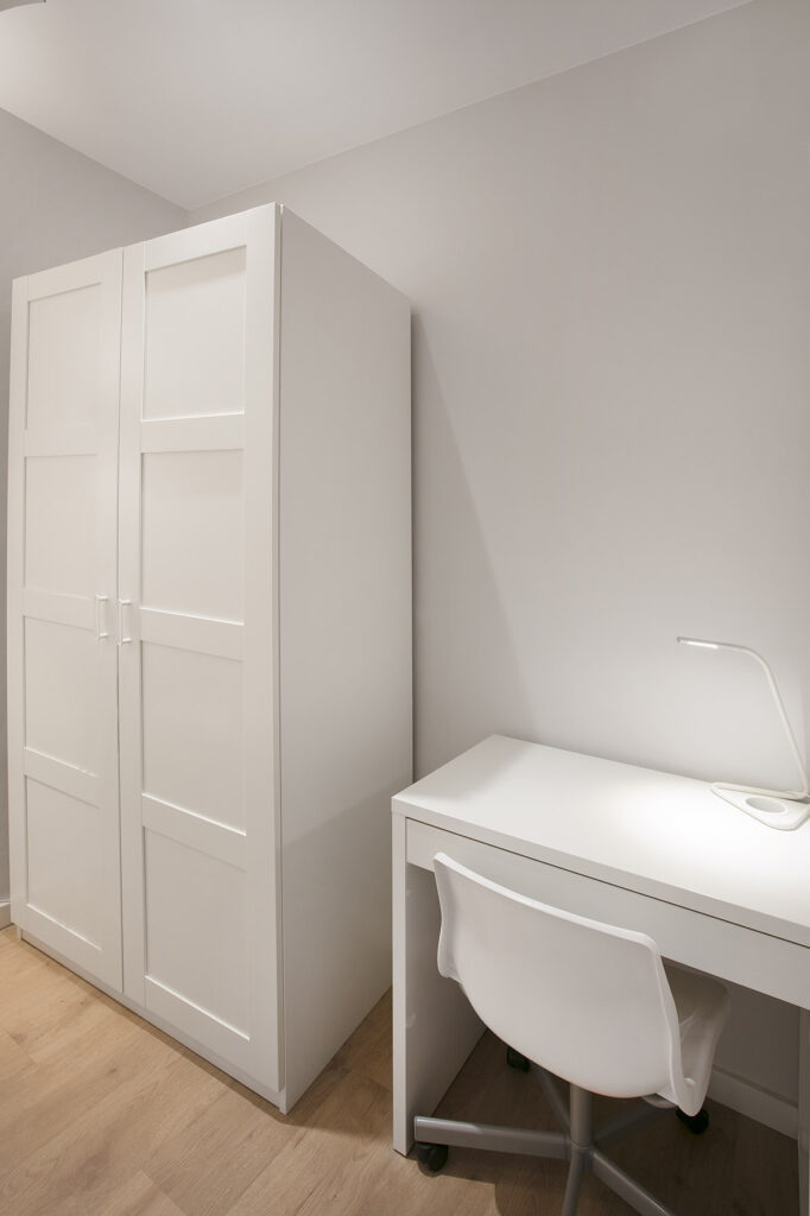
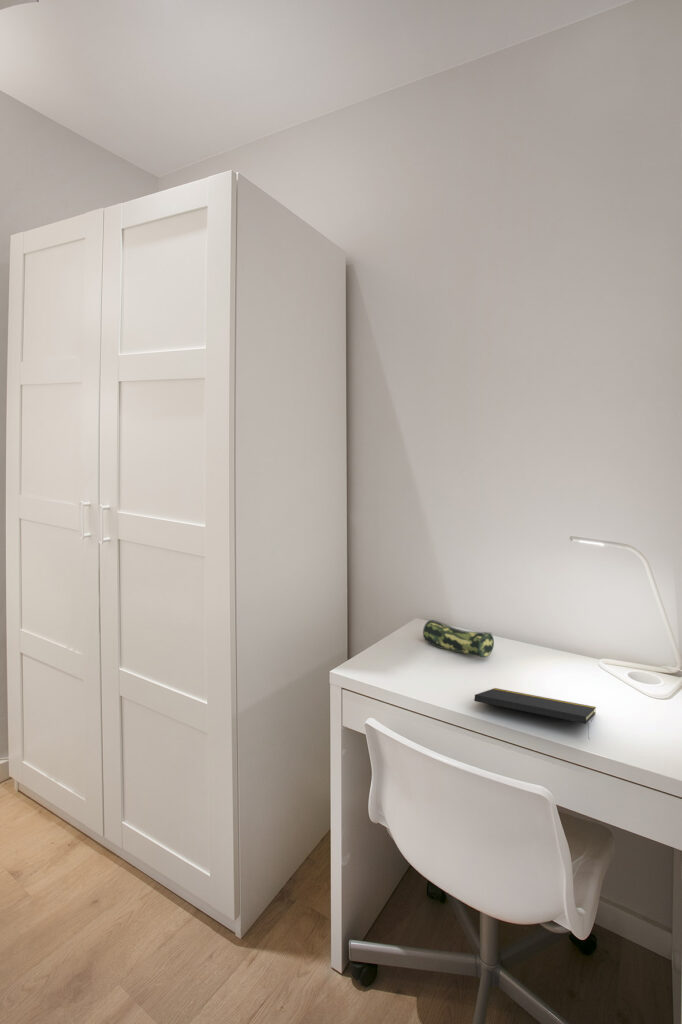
+ pencil case (458, 638)
+ notepad (535, 704)
